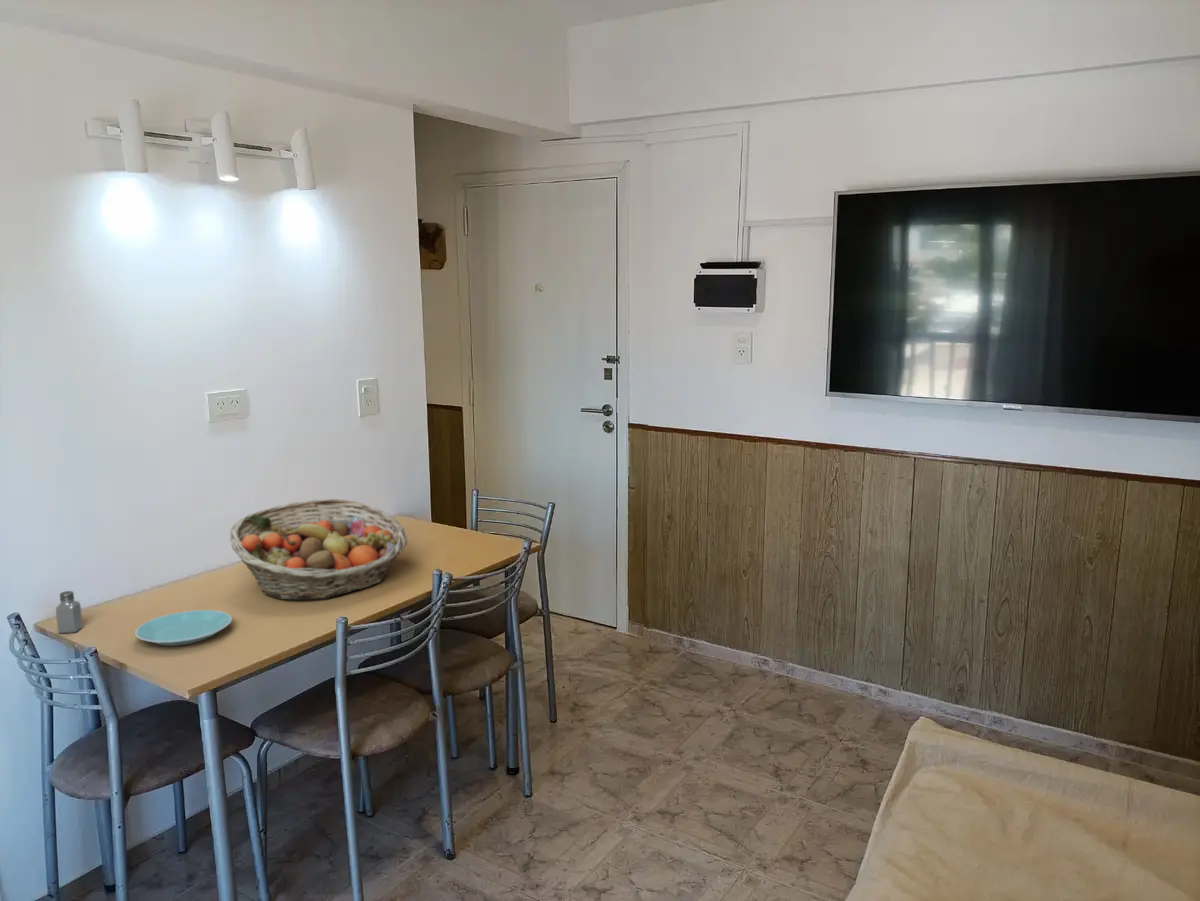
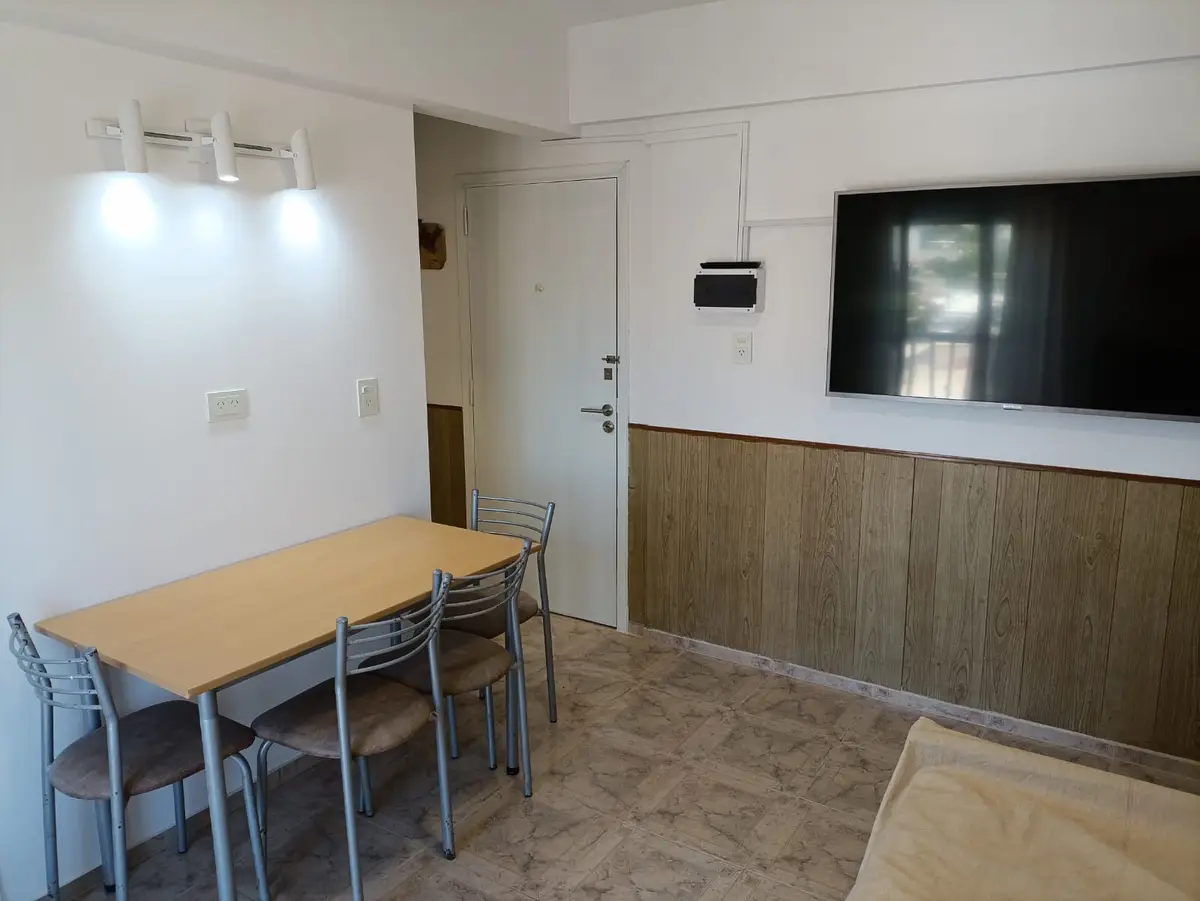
- fruit basket (321, 547)
- saltshaker (68, 611)
- plate (184, 629)
